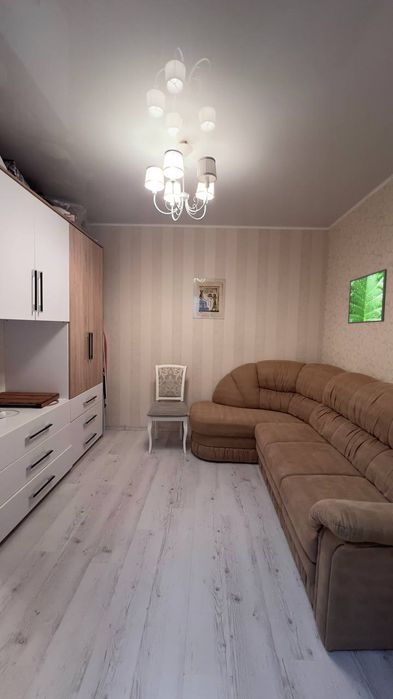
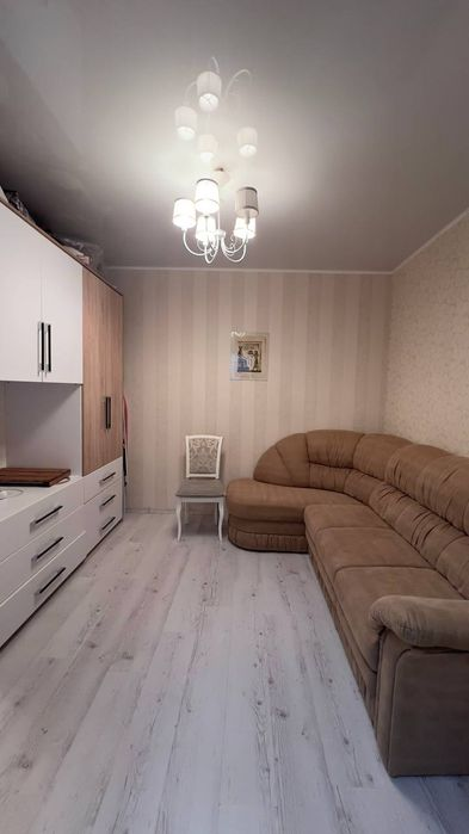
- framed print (365, 299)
